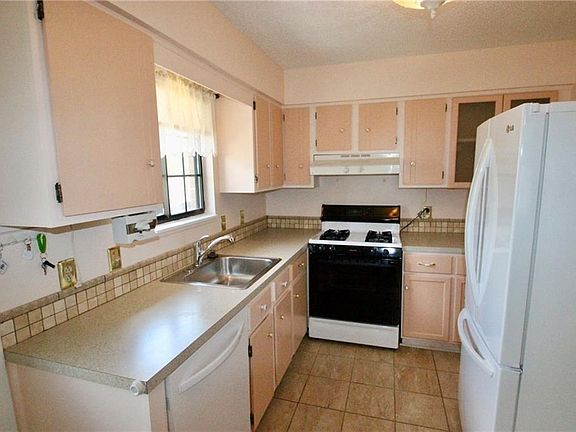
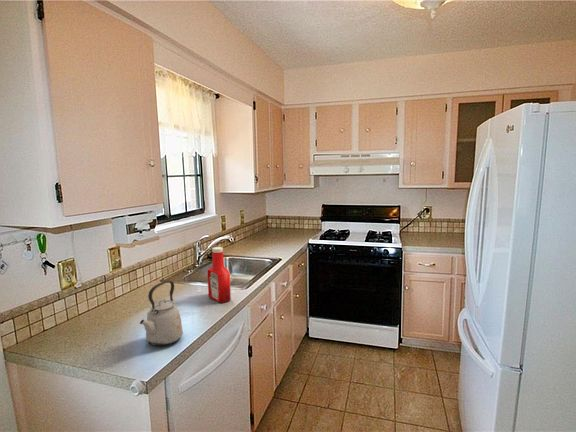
+ kettle (158, 314)
+ soap bottle (218, 273)
